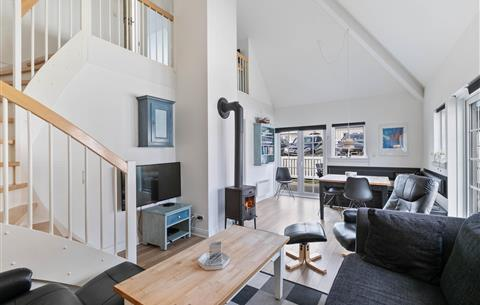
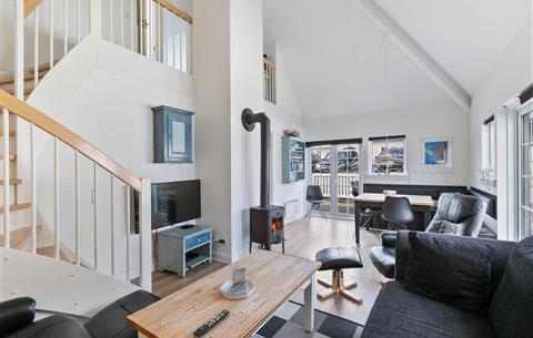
+ remote control (212, 321)
